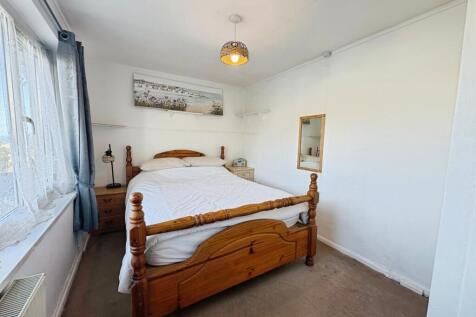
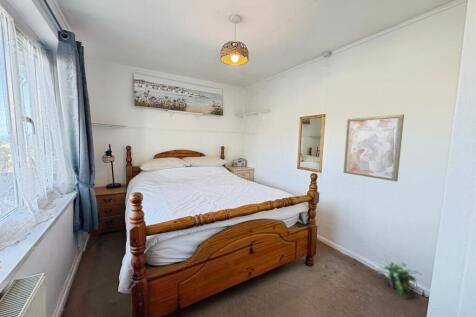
+ potted plant (395, 274)
+ wall art (369, 147)
